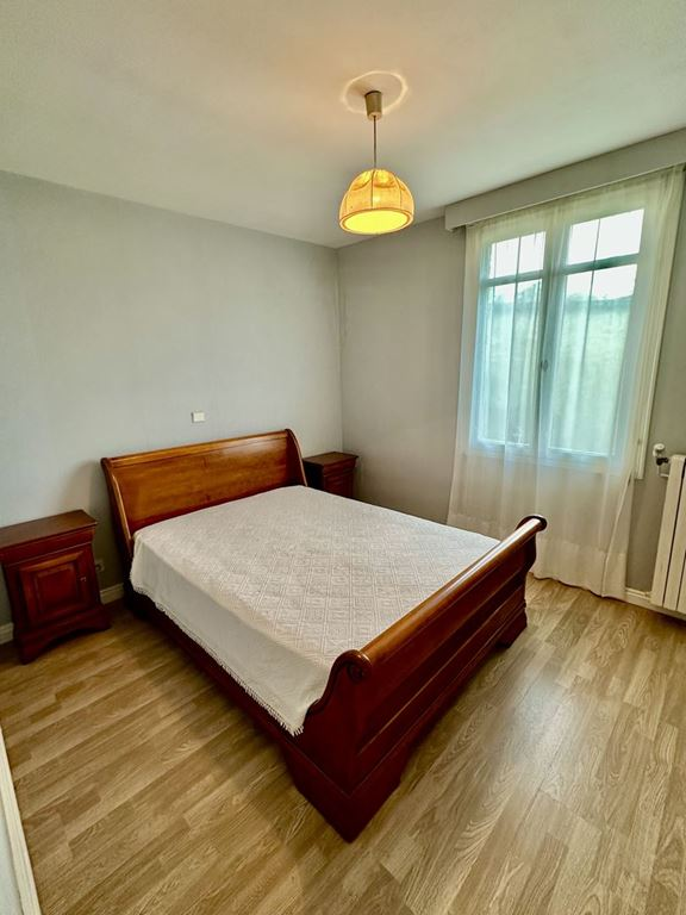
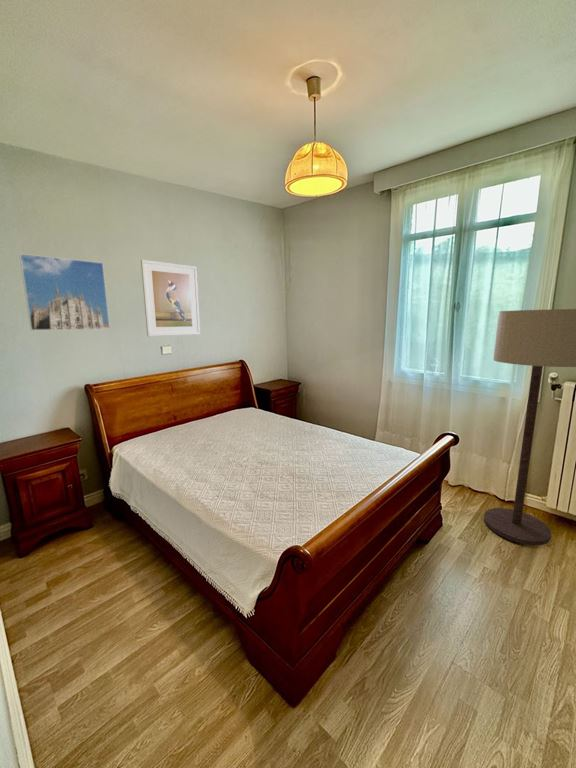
+ floor lamp (529, 425)
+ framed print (68, 294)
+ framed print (172, 300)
